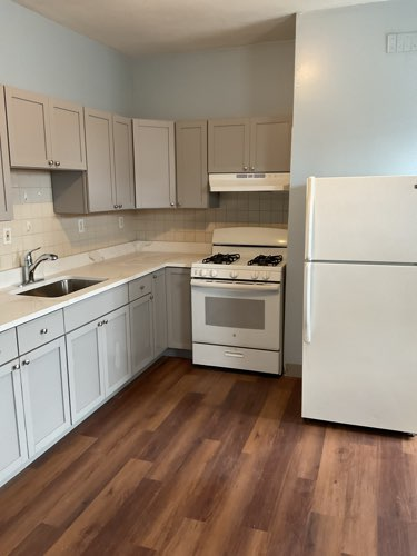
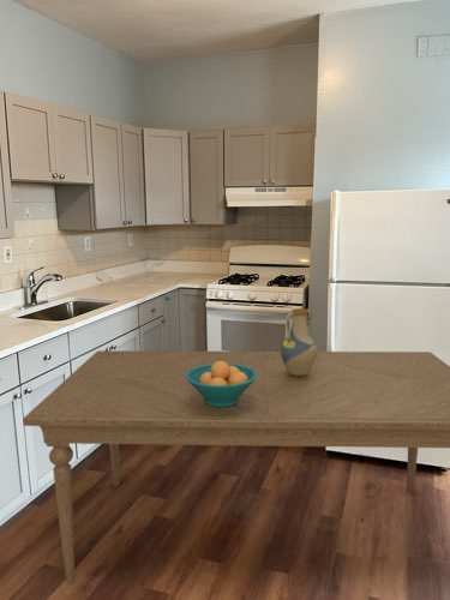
+ dining table (265, 445)
+ fruit bowl (221, 380)
+ vase (299, 342)
